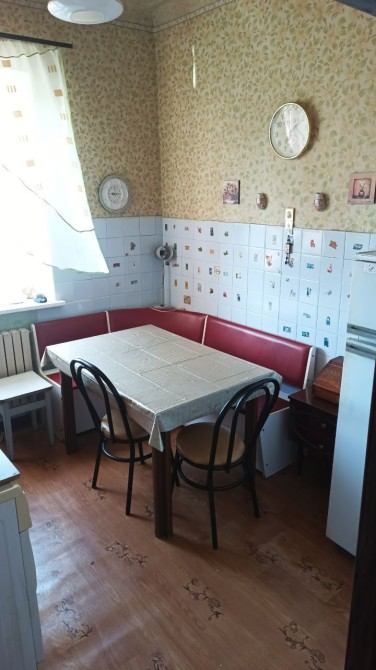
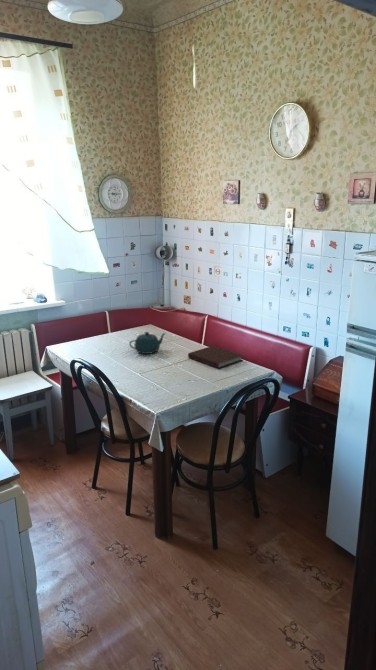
+ notebook (215, 356)
+ teapot (148, 341)
